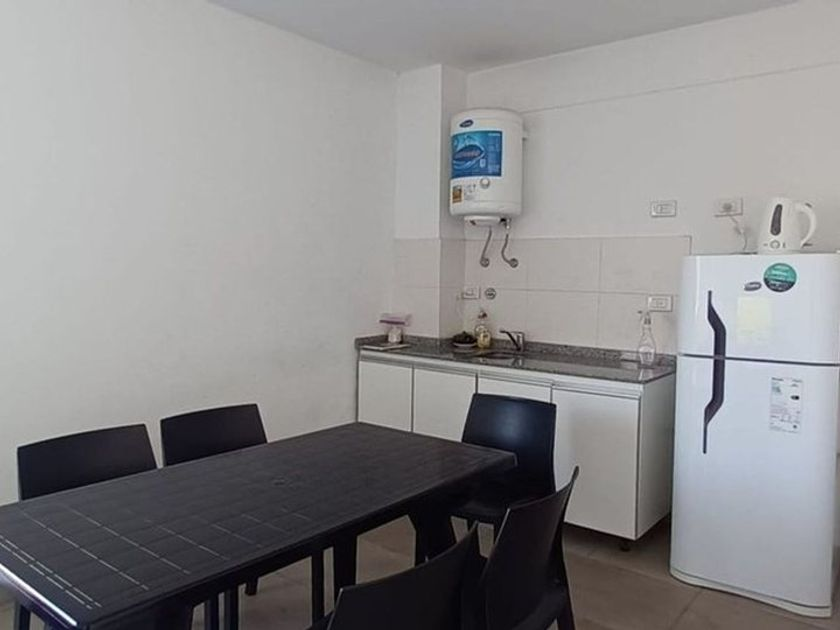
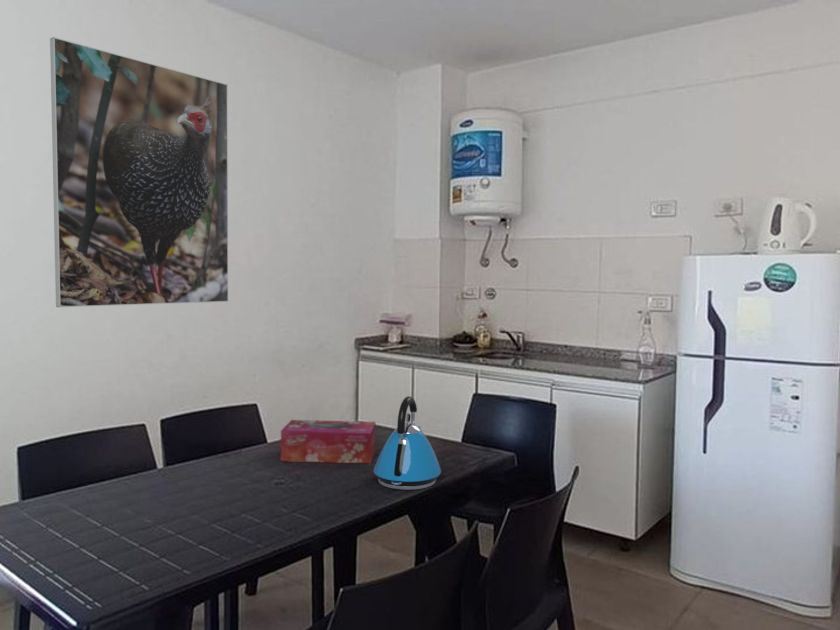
+ kettle (407, 439)
+ tissue box (329, 440)
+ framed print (149, 185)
